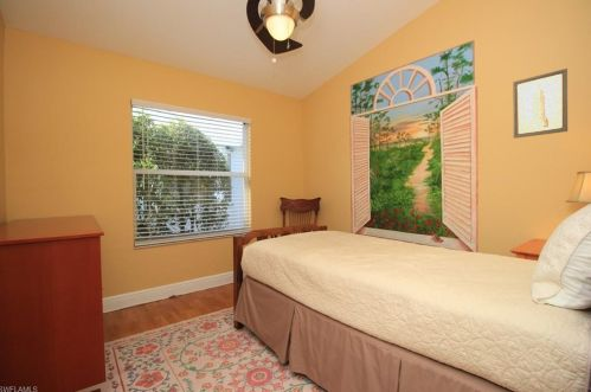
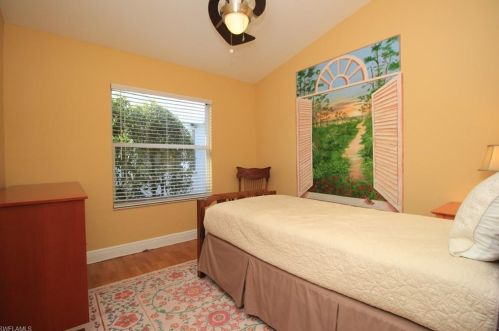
- wall art (539, 104)
